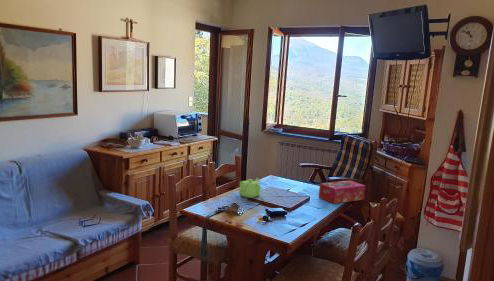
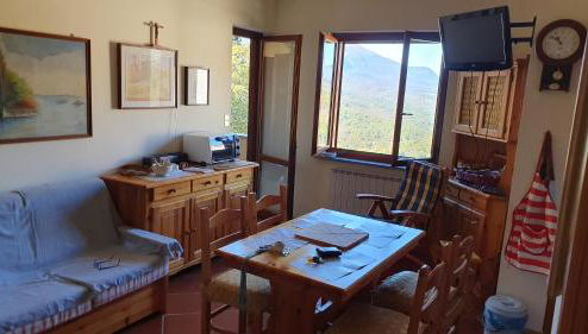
- teapot (250, 187)
- tissue box (342, 191)
